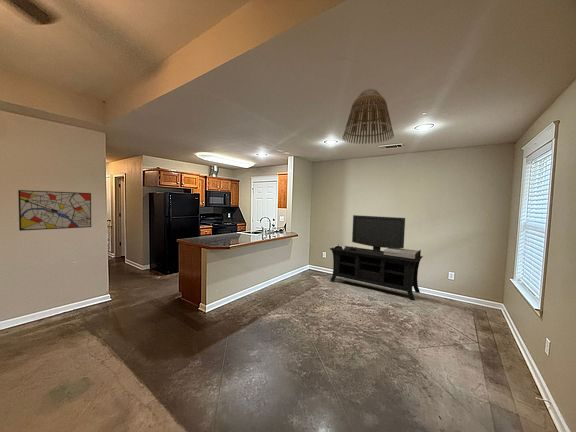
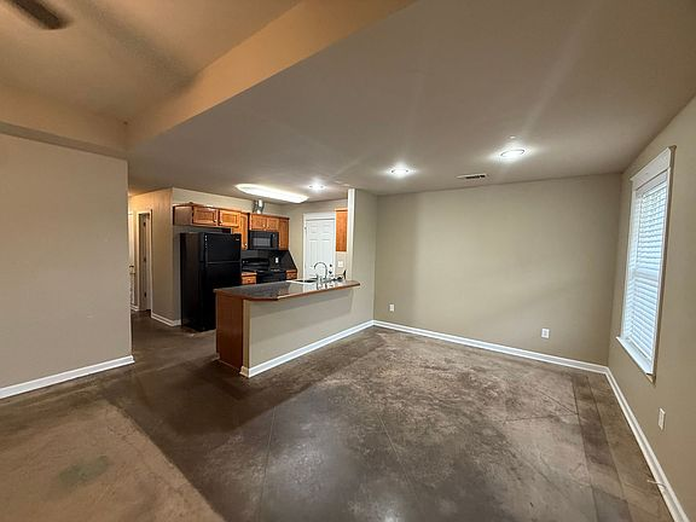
- lamp shade (367, 114)
- media console (373, 251)
- wall art (58, 210)
